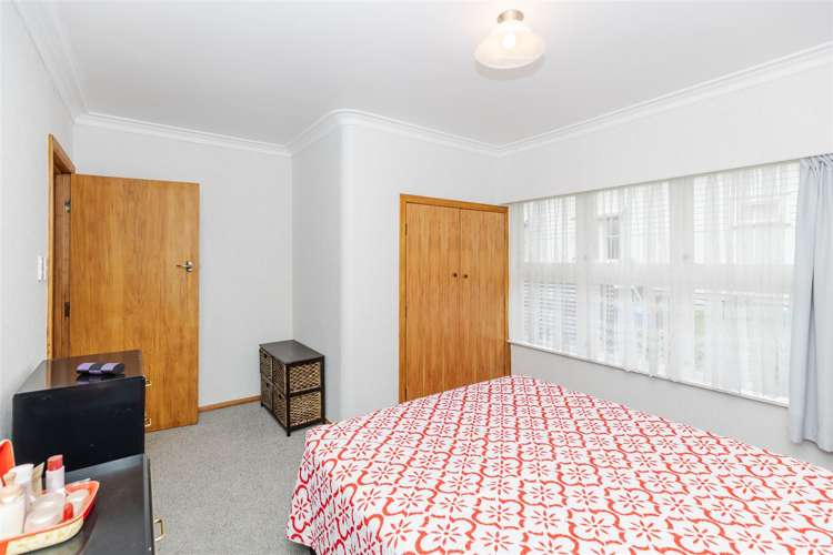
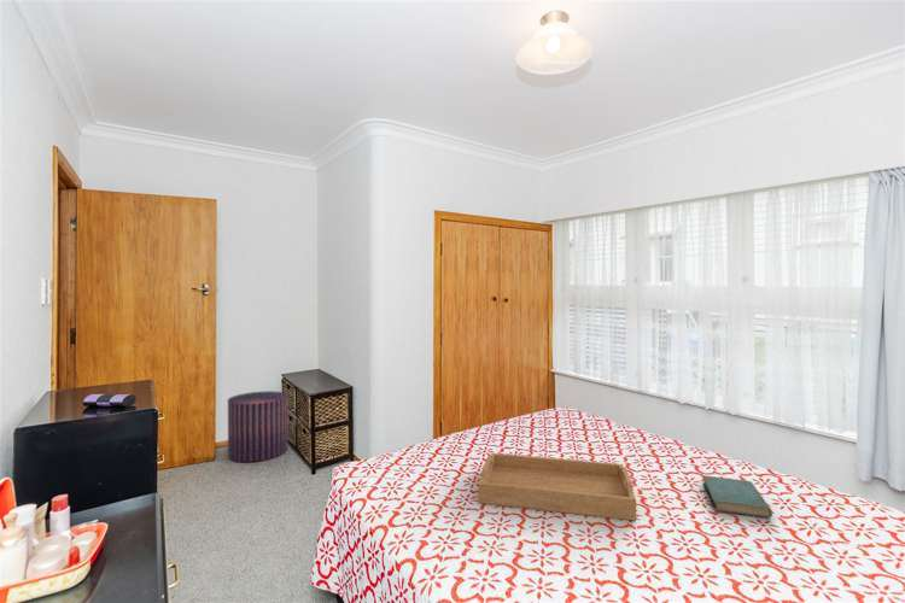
+ pouf (258, 423)
+ serving tray (554, 479)
+ book (734, 494)
